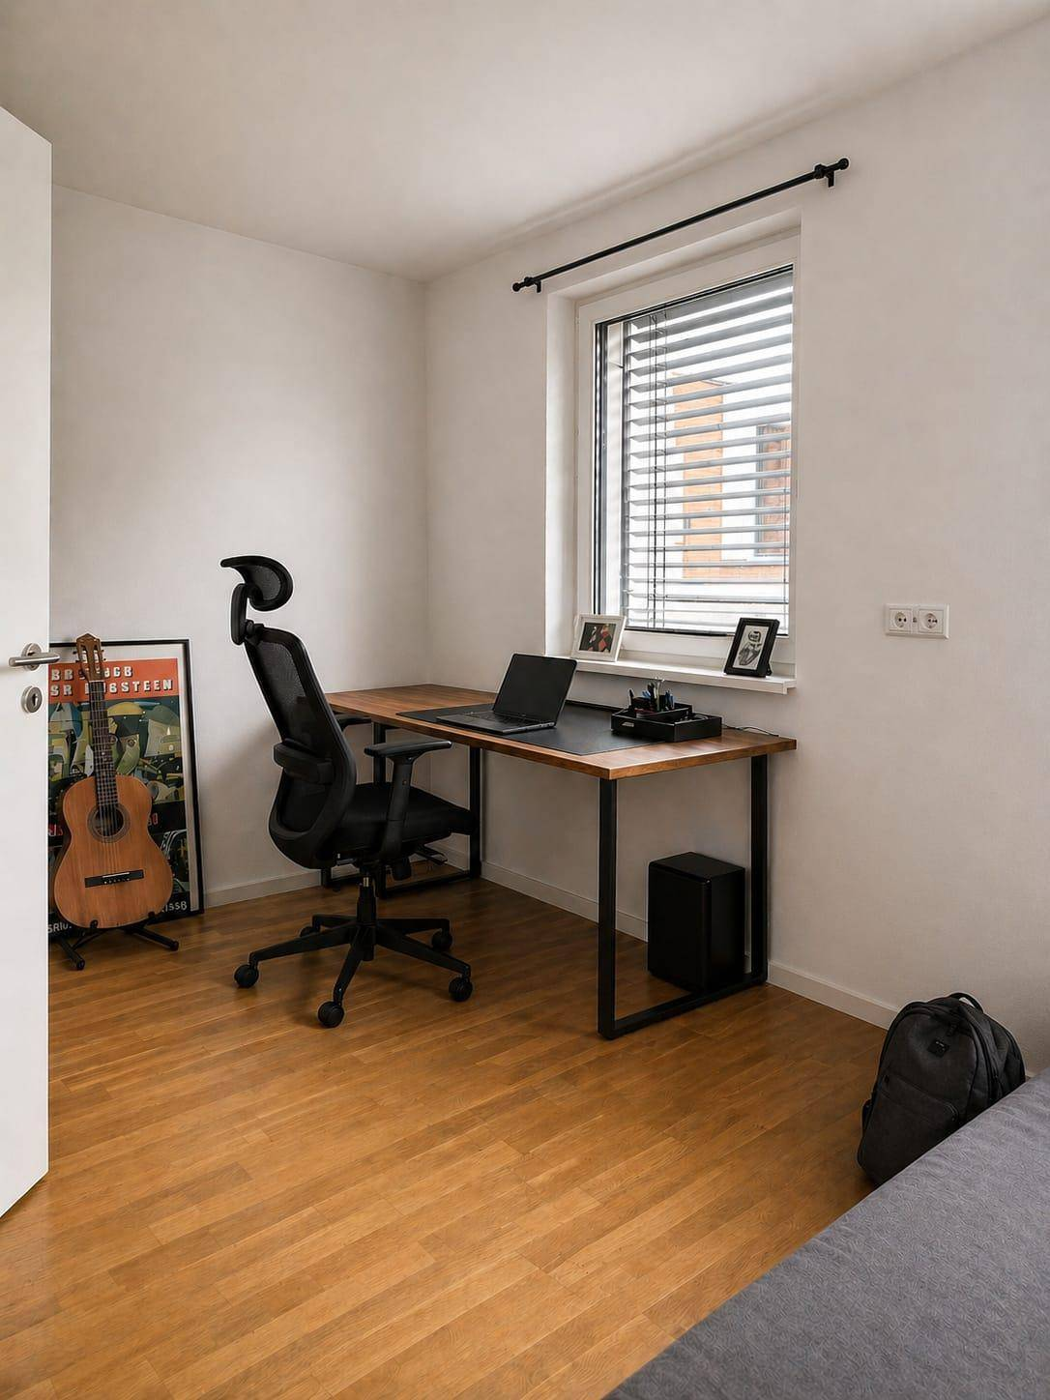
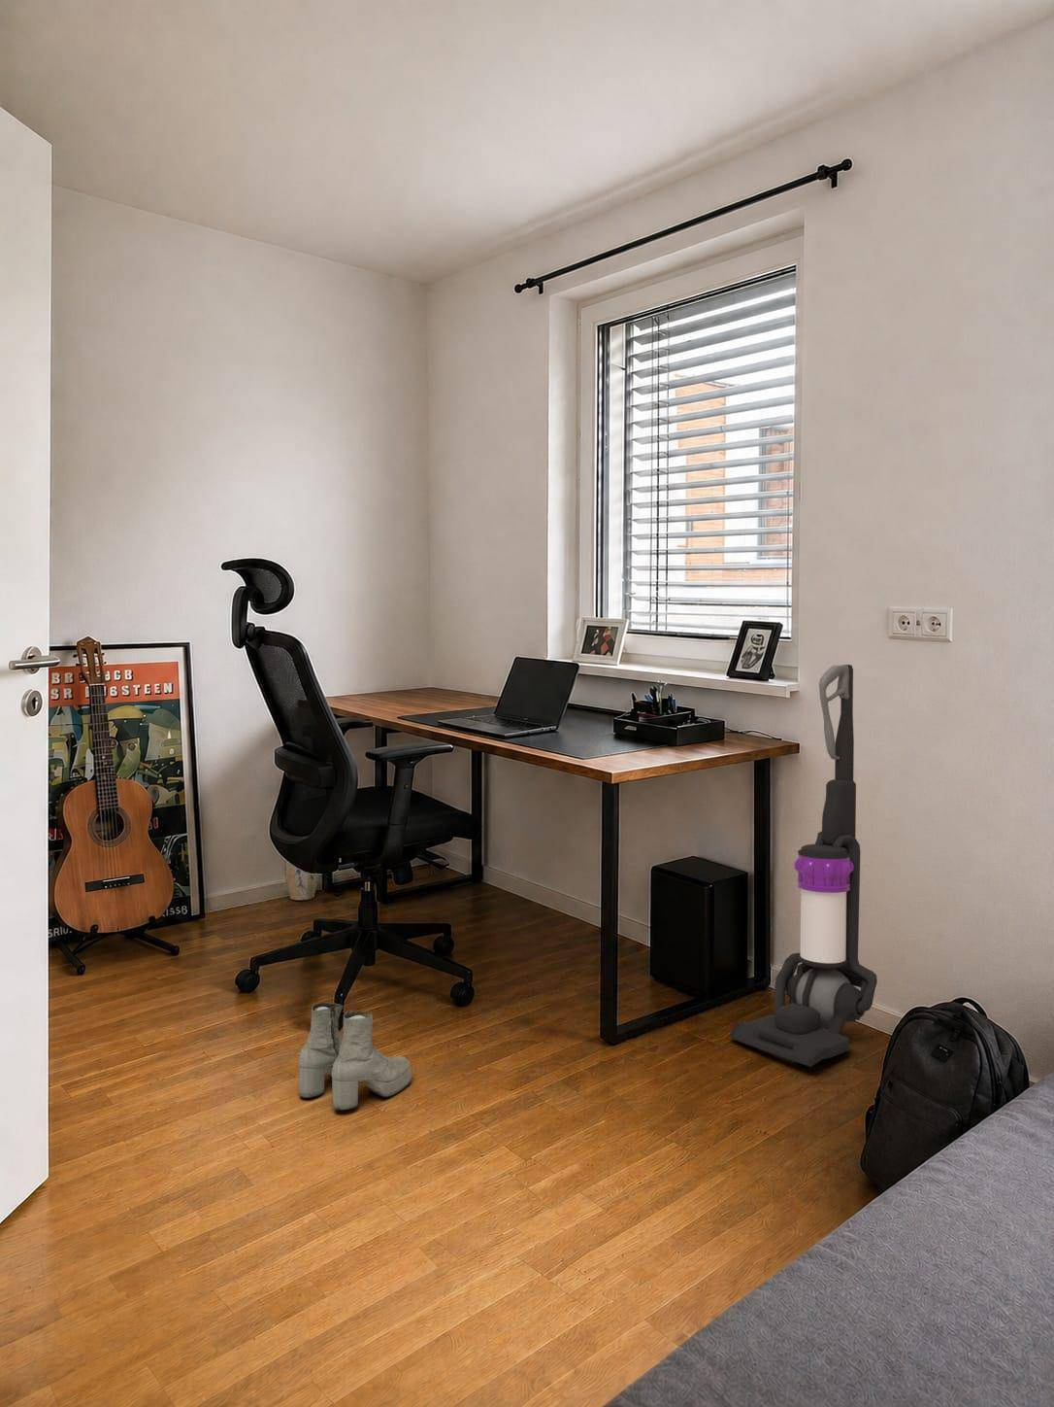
+ boots (354, 1047)
+ plant pot (301, 873)
+ vacuum cleaner (815, 850)
